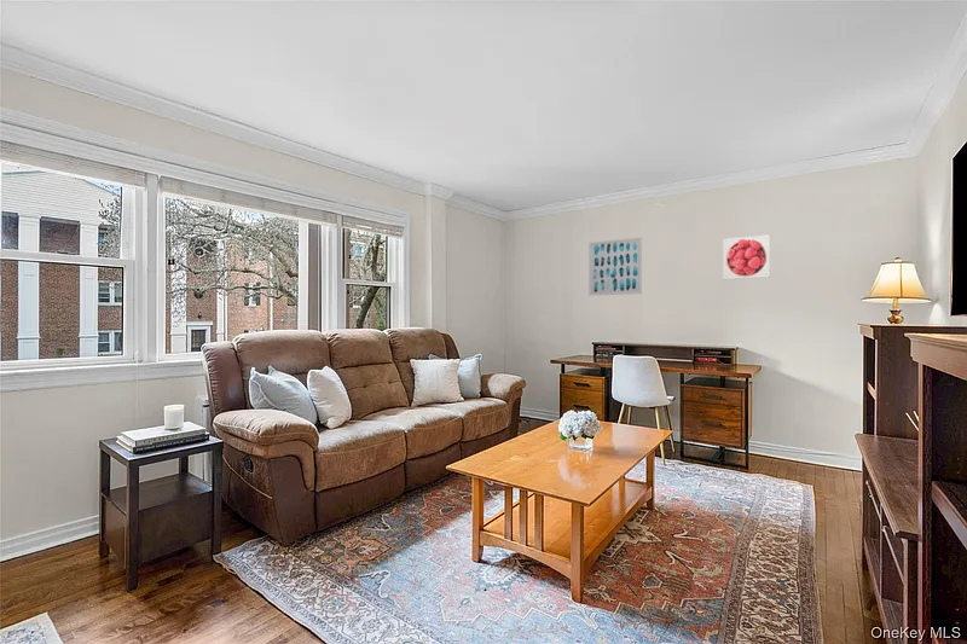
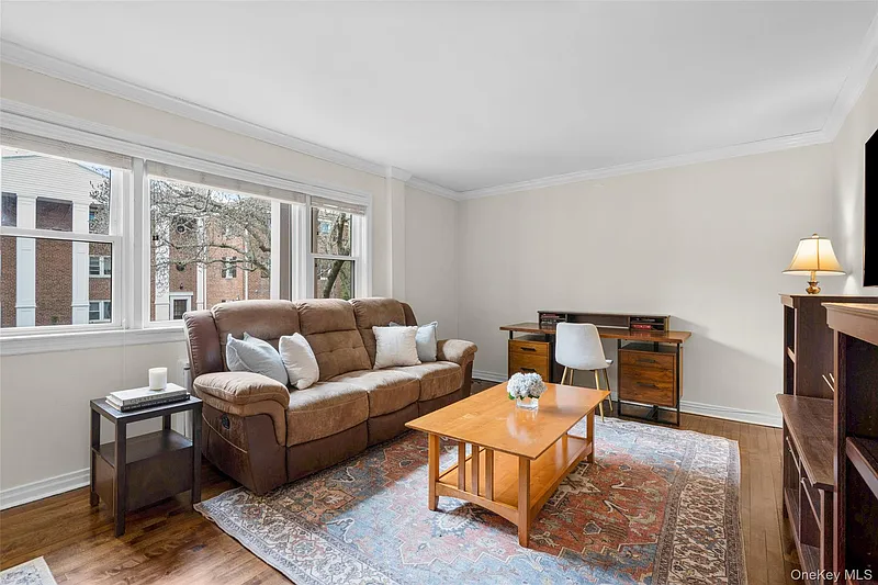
- wall art (614, 267)
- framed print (746, 257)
